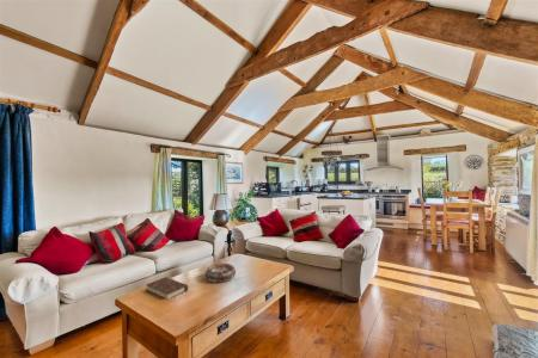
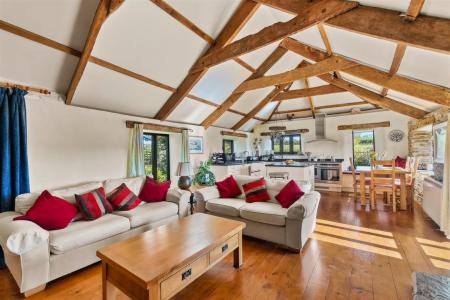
- book (166, 288)
- decorative bowl (220, 272)
